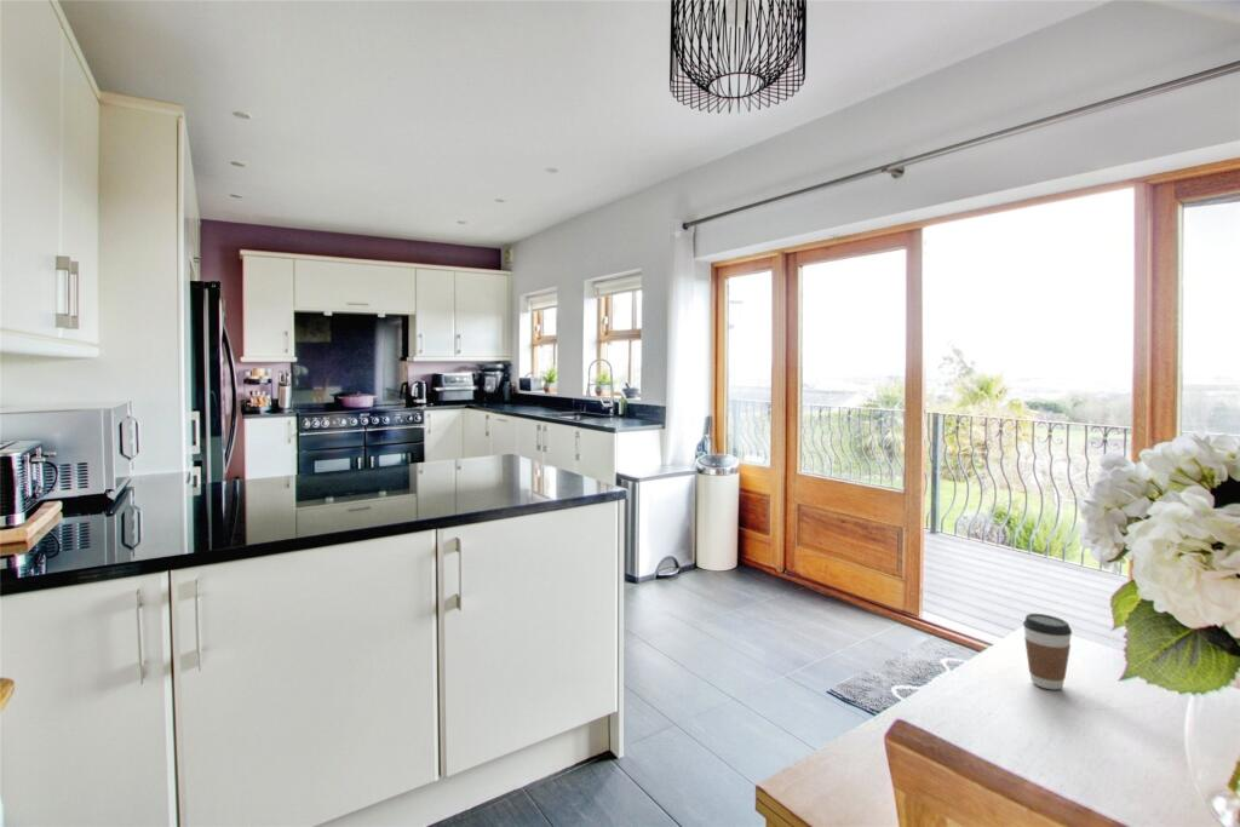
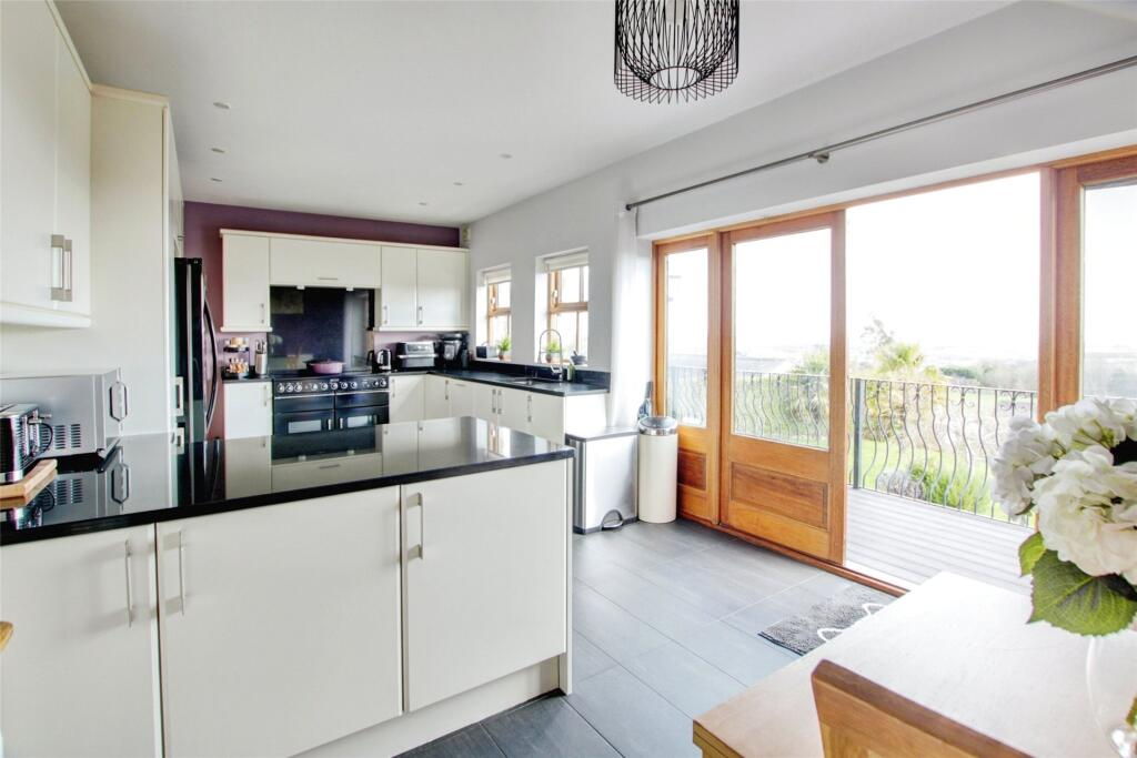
- coffee cup (1046, 651)
